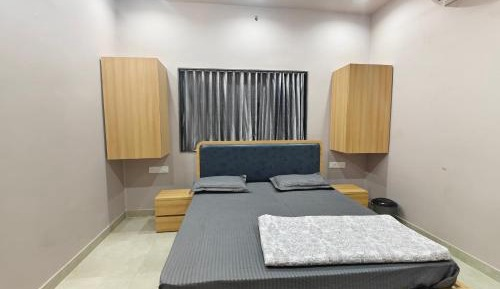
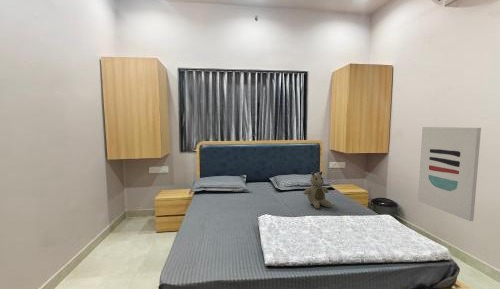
+ wall art (445, 169)
+ teddy bear (318, 189)
